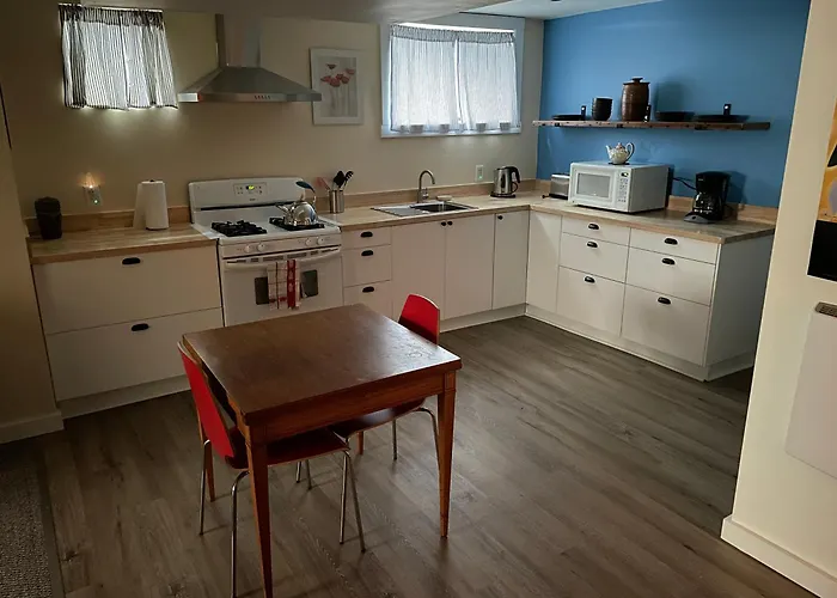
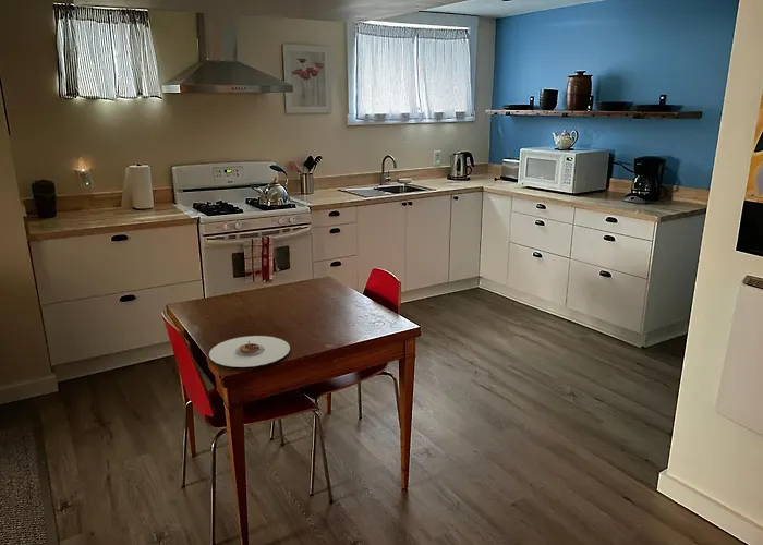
+ plate (250, 347)
